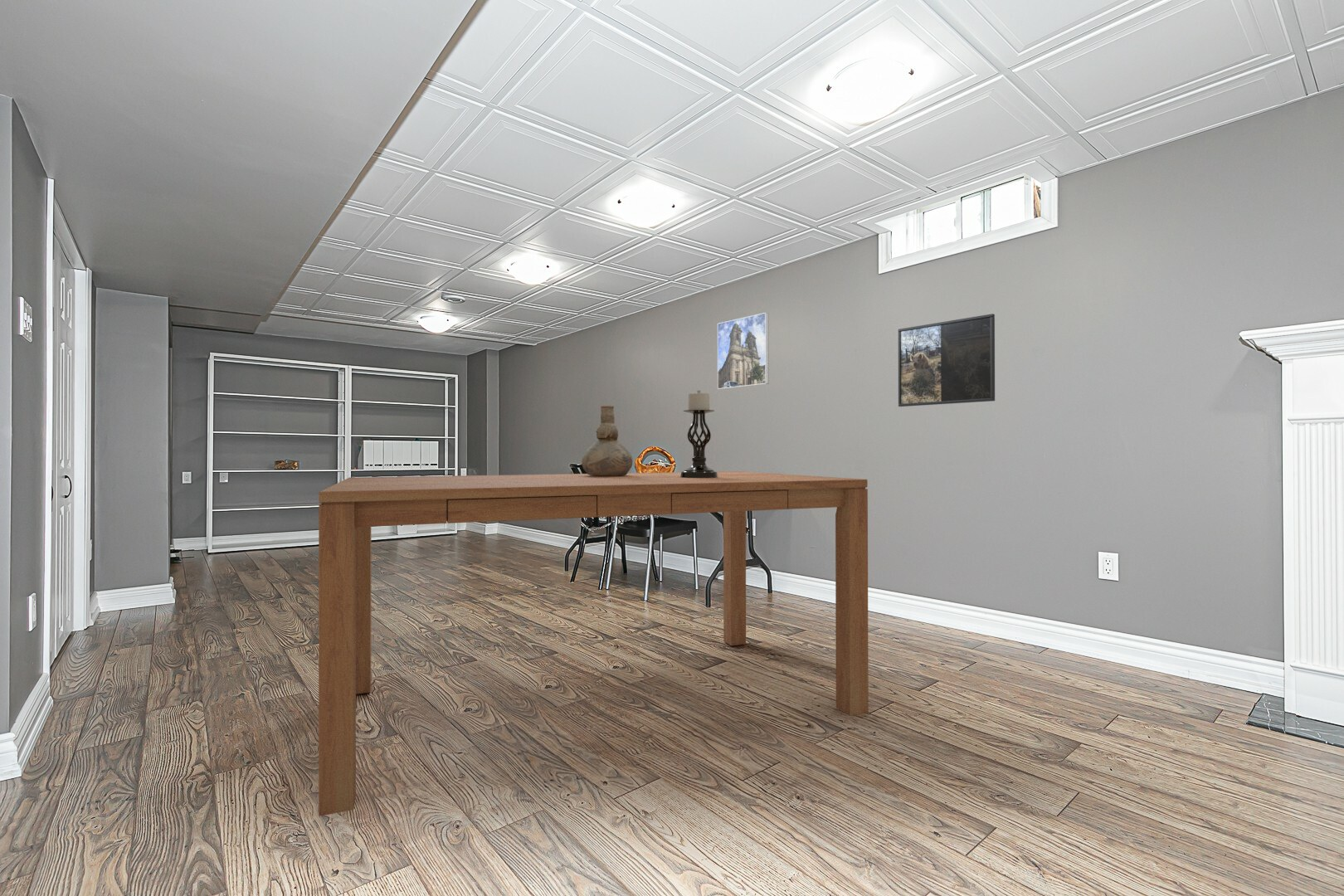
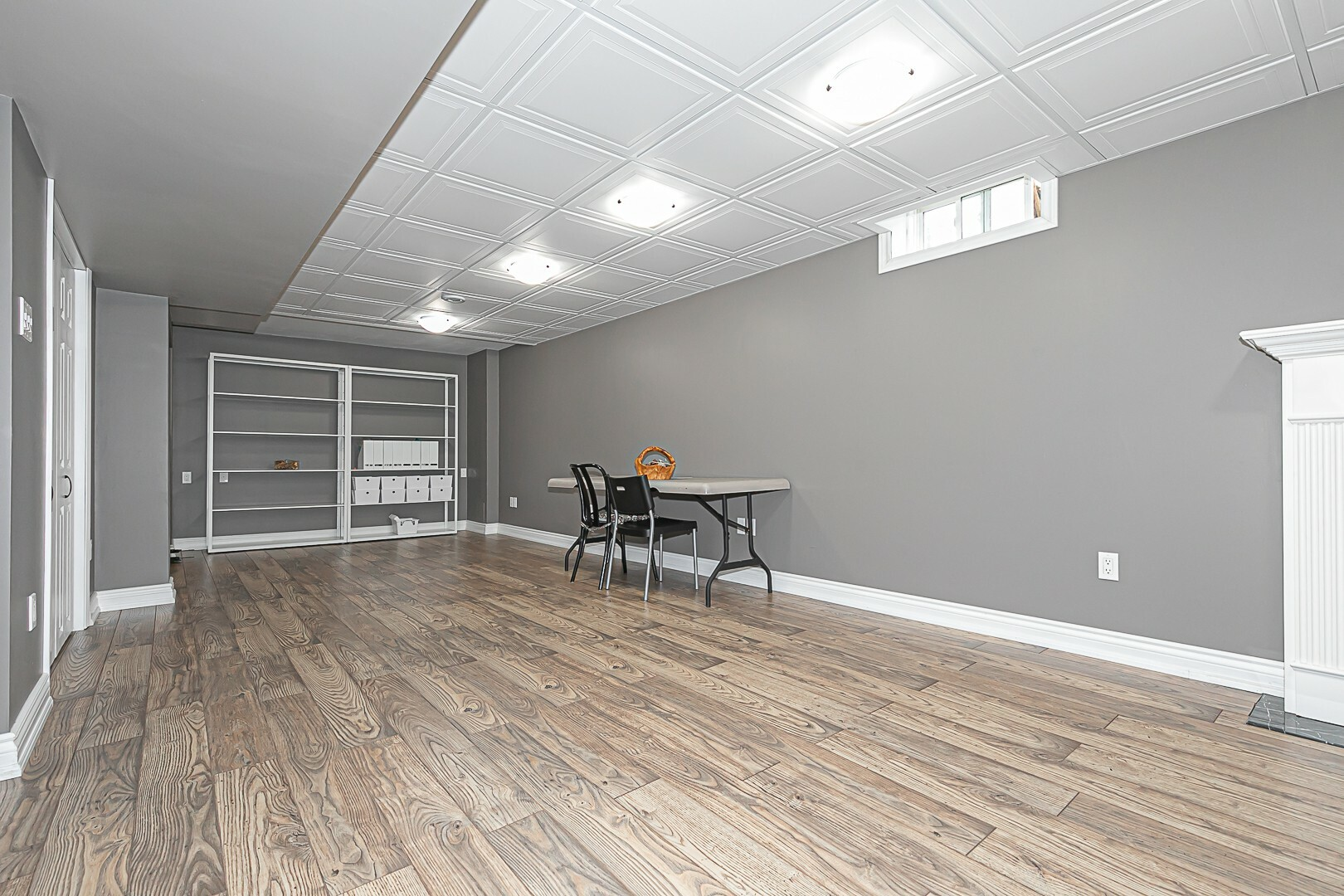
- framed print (943, 363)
- vase (606, 440)
- dining table (593, 517)
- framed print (742, 352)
- candle holder (700, 434)
